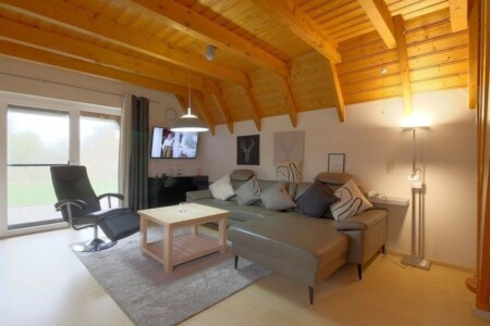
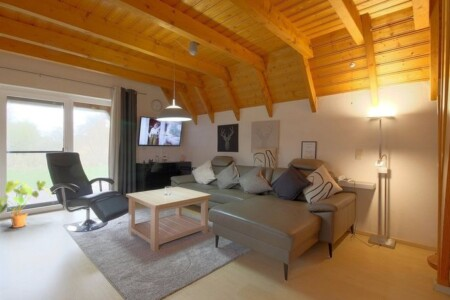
+ house plant (22, 201)
